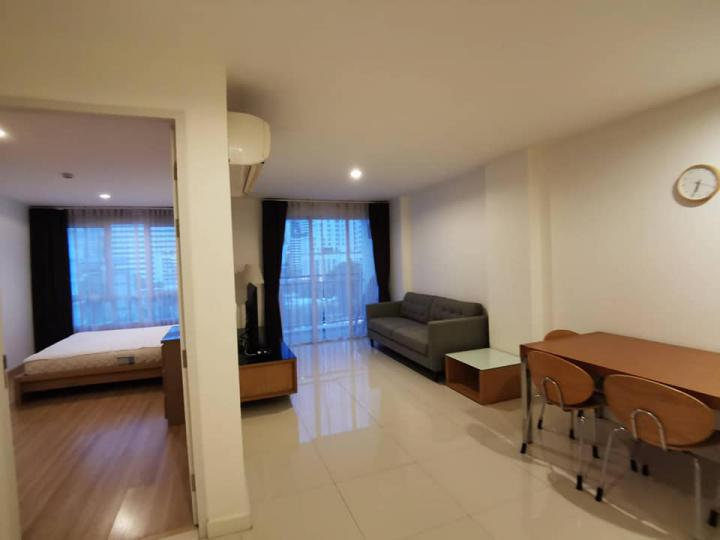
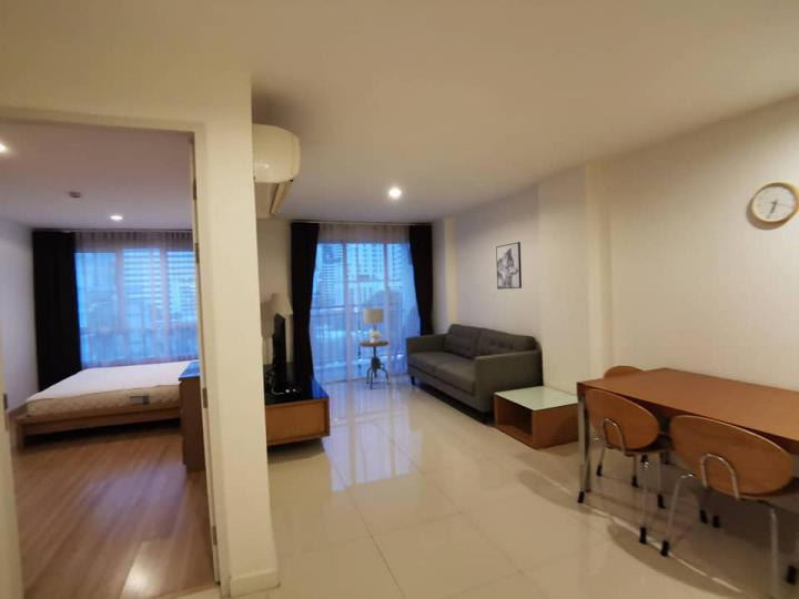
+ wall art (508, 266)
+ lamp (373, 324)
+ side table (374, 363)
